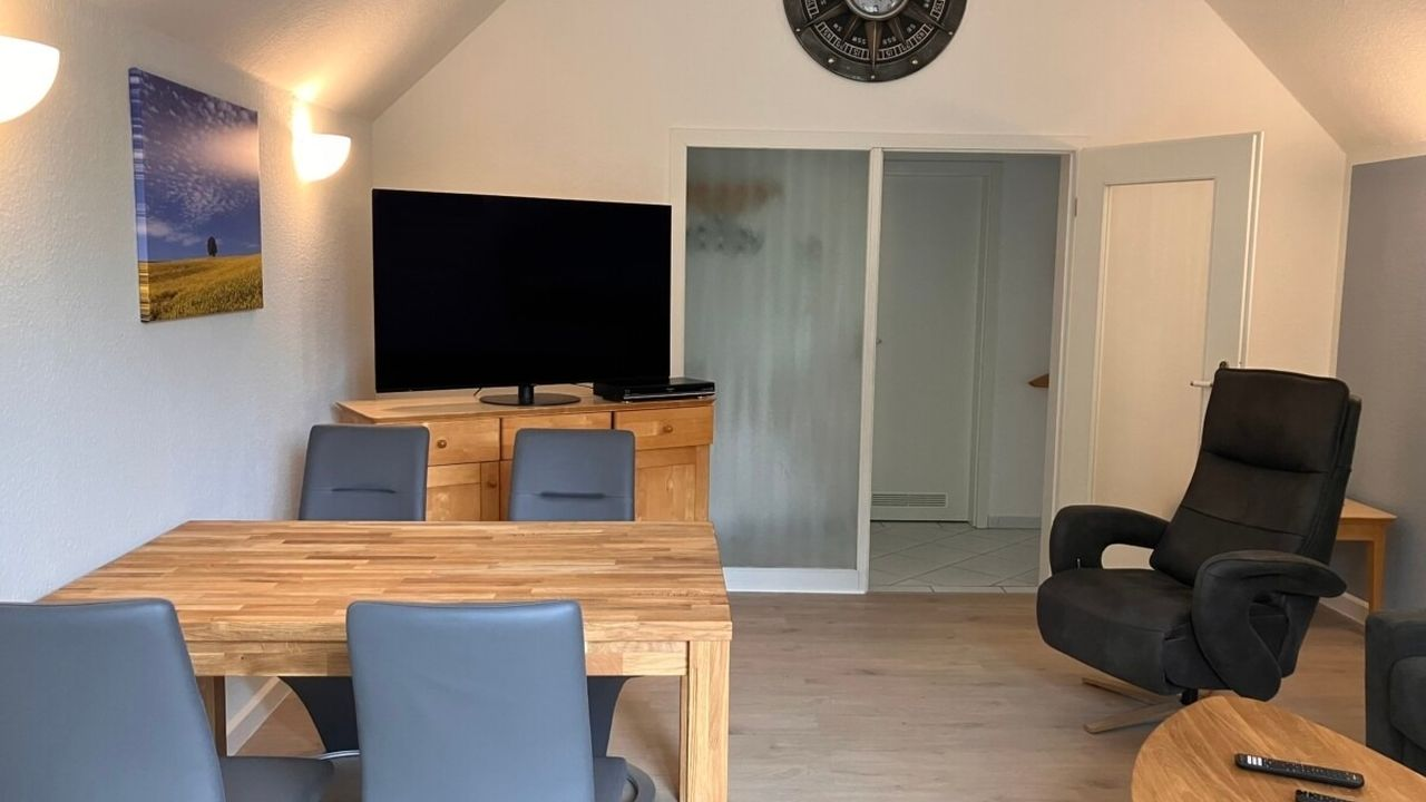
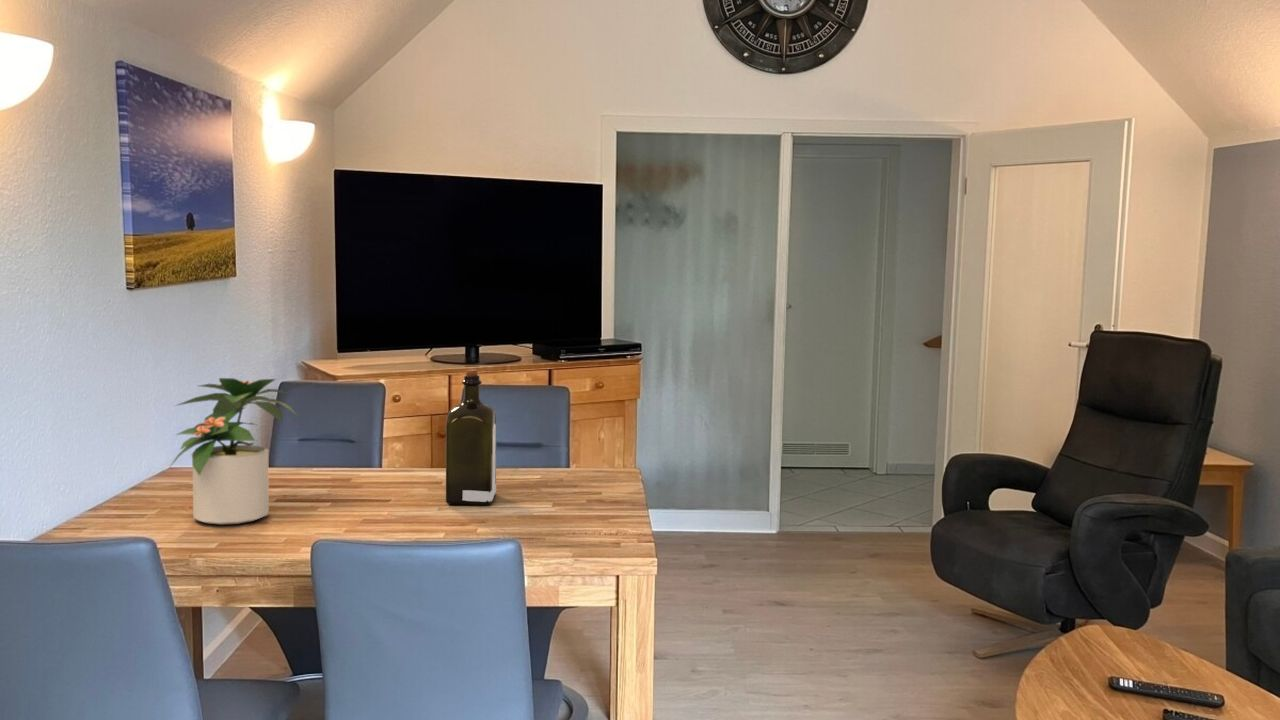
+ liquor (471, 434)
+ potted plant (235, 445)
